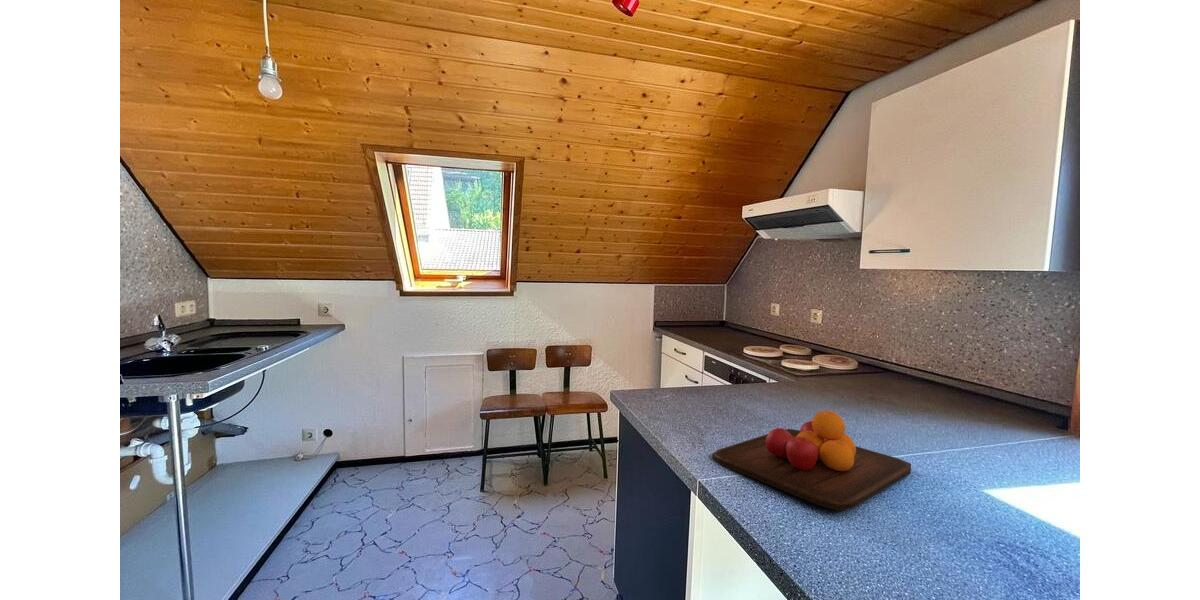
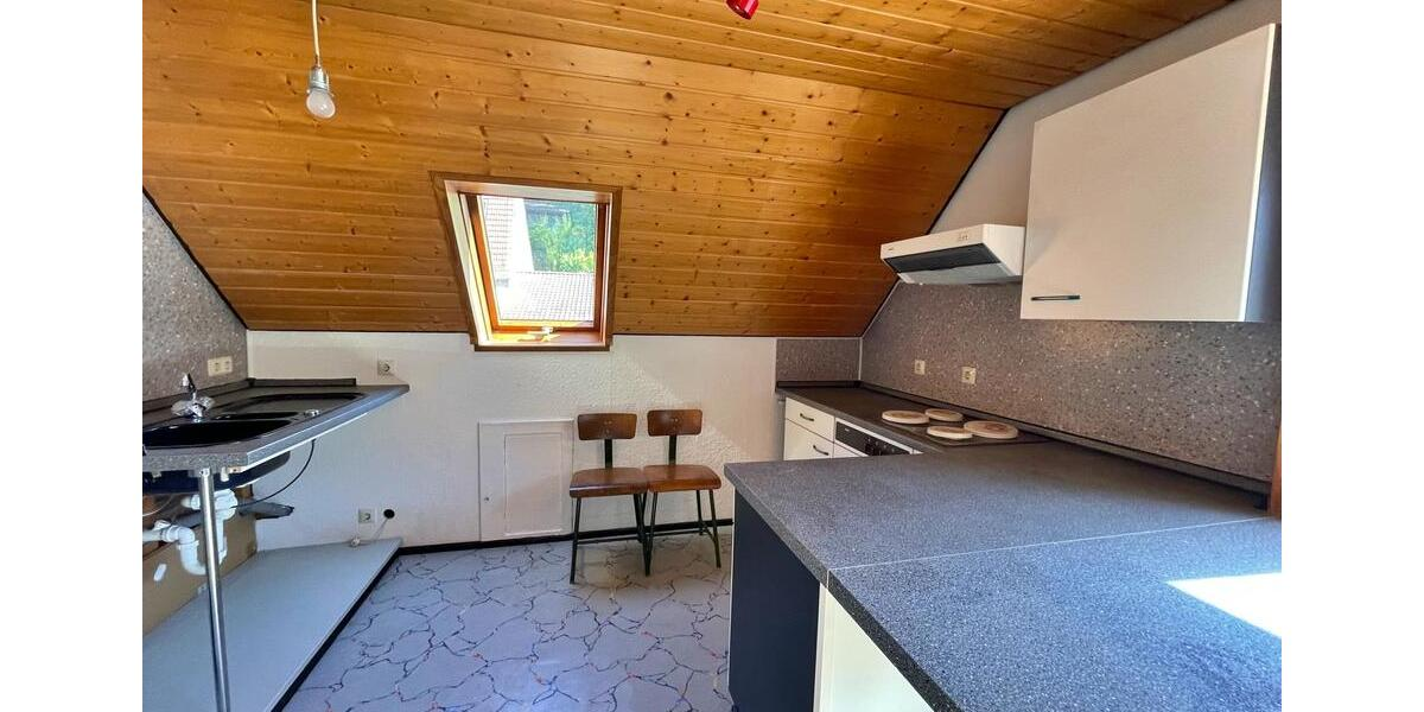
- chopping board (810, 436)
